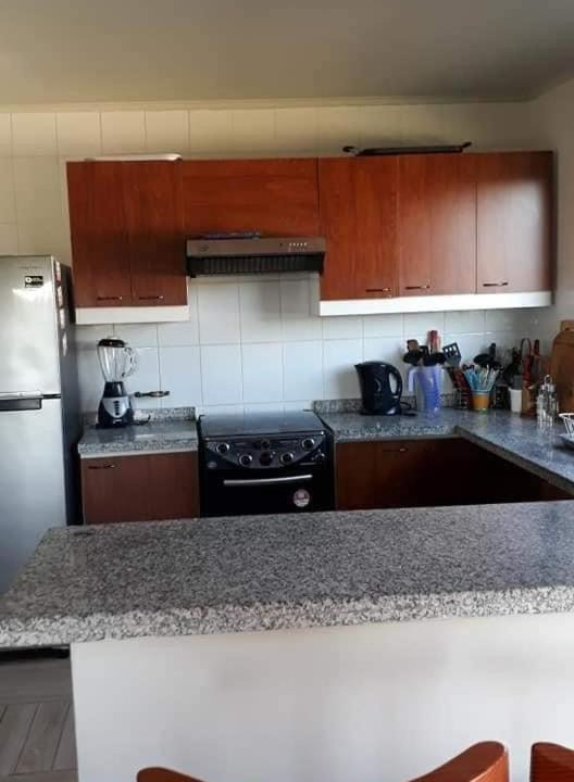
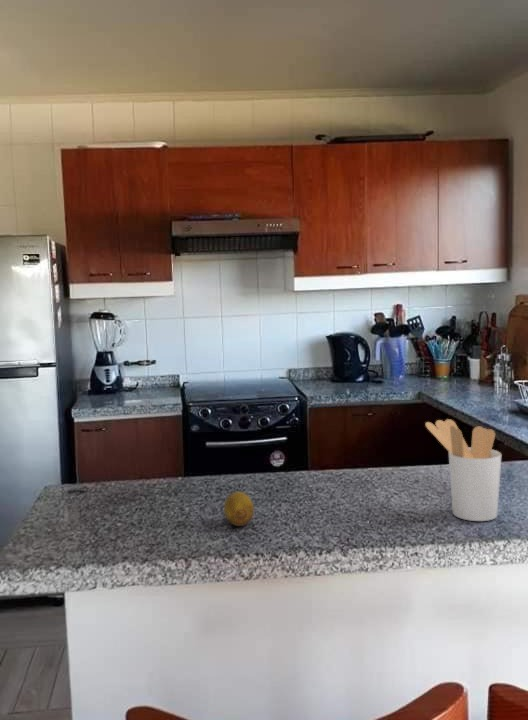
+ fruit (238, 508)
+ utensil holder (463, 466)
